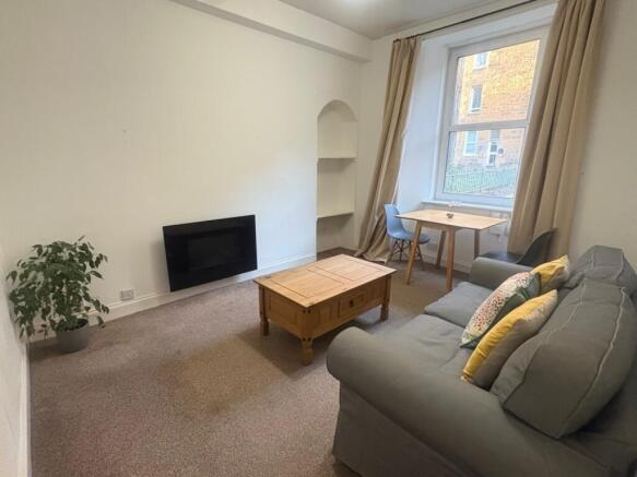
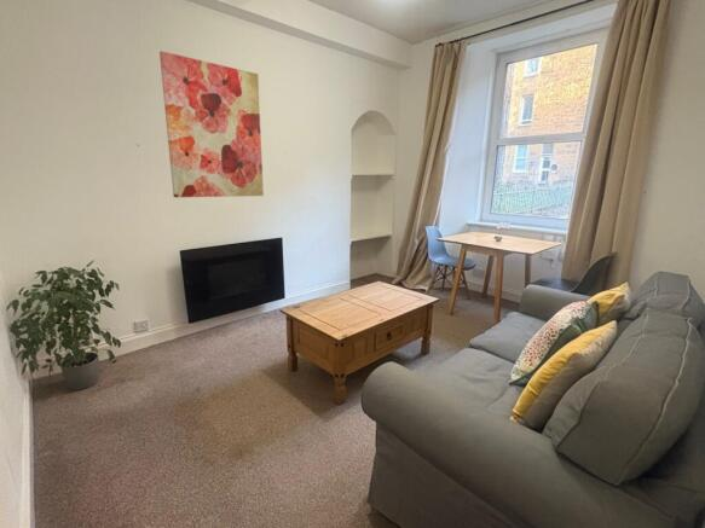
+ wall art (218, 132)
